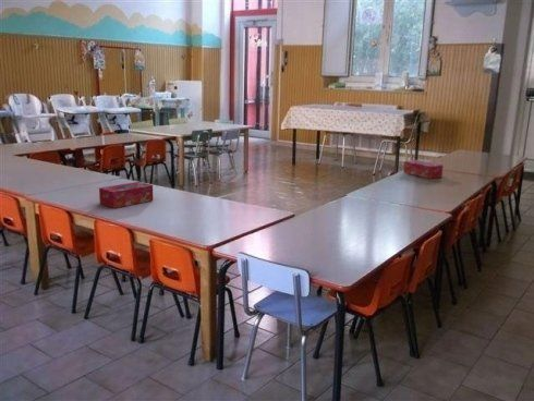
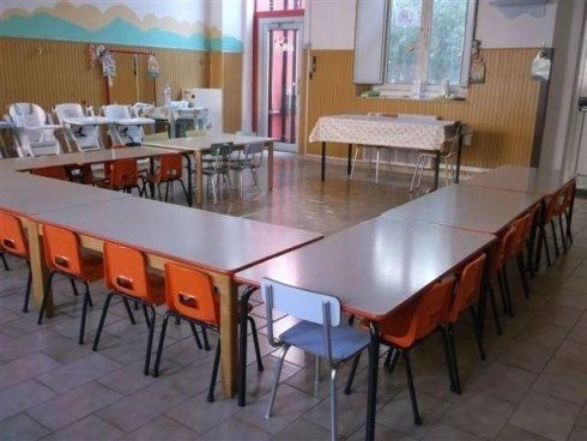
- tissue box (126, 194)
- tissue box (423, 168)
